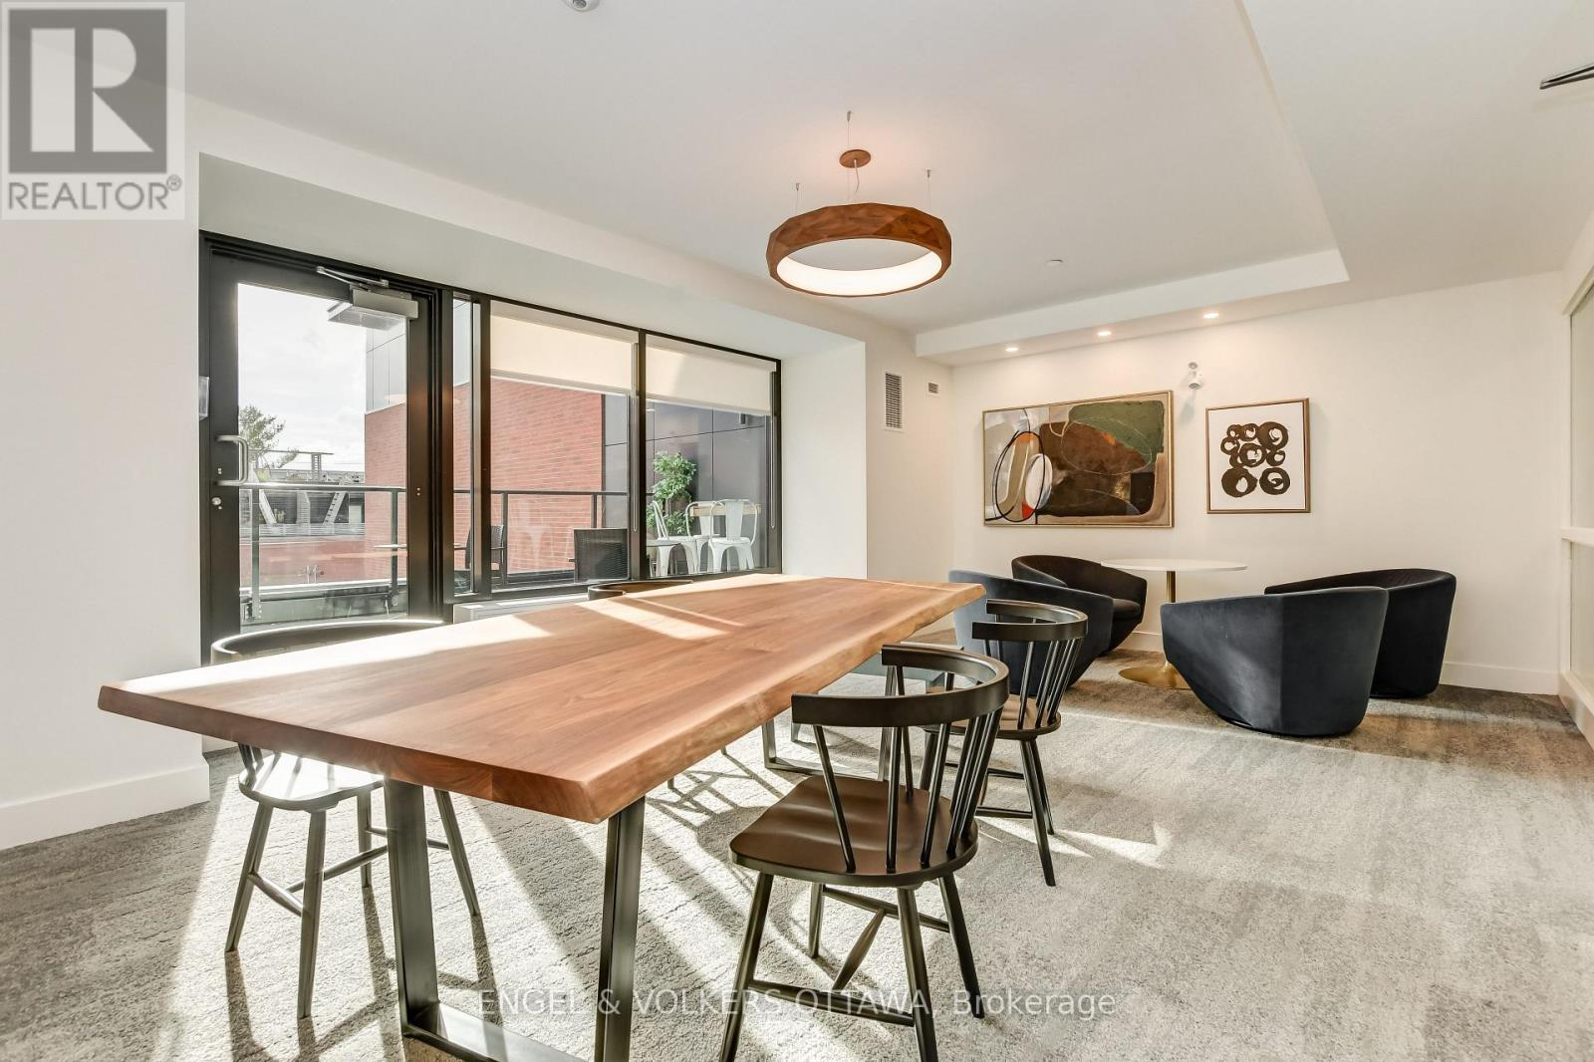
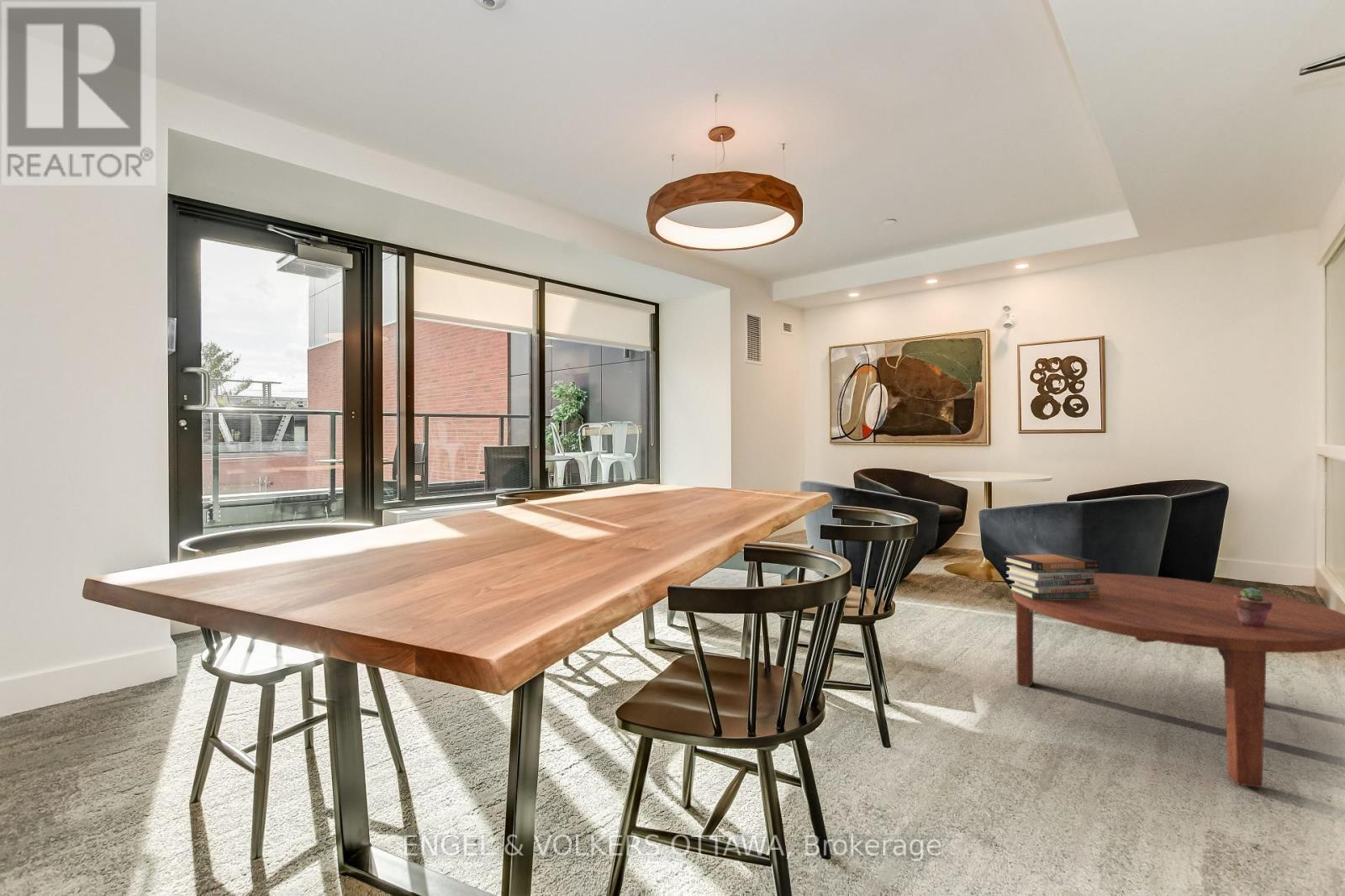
+ potted succulent (1253, 605)
+ coffee table (1163, 641)
+ book stack (1050, 576)
